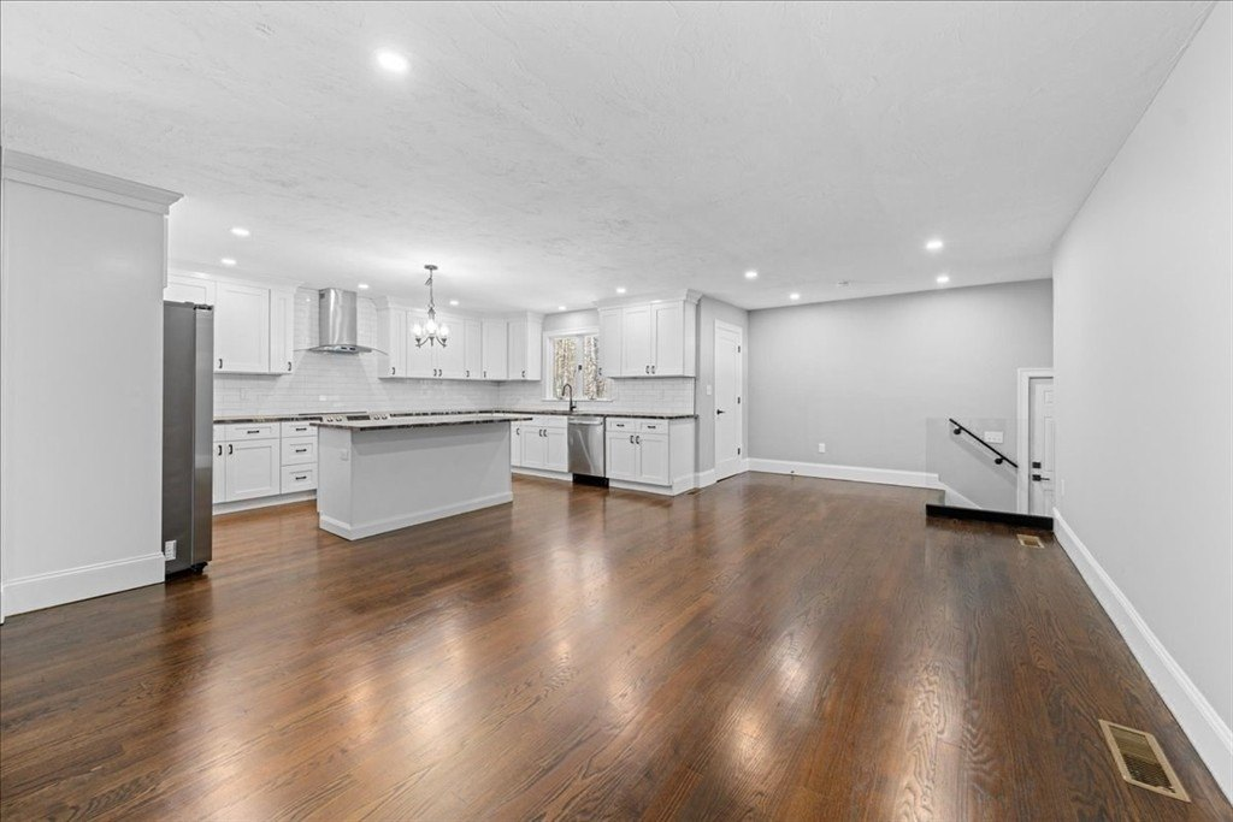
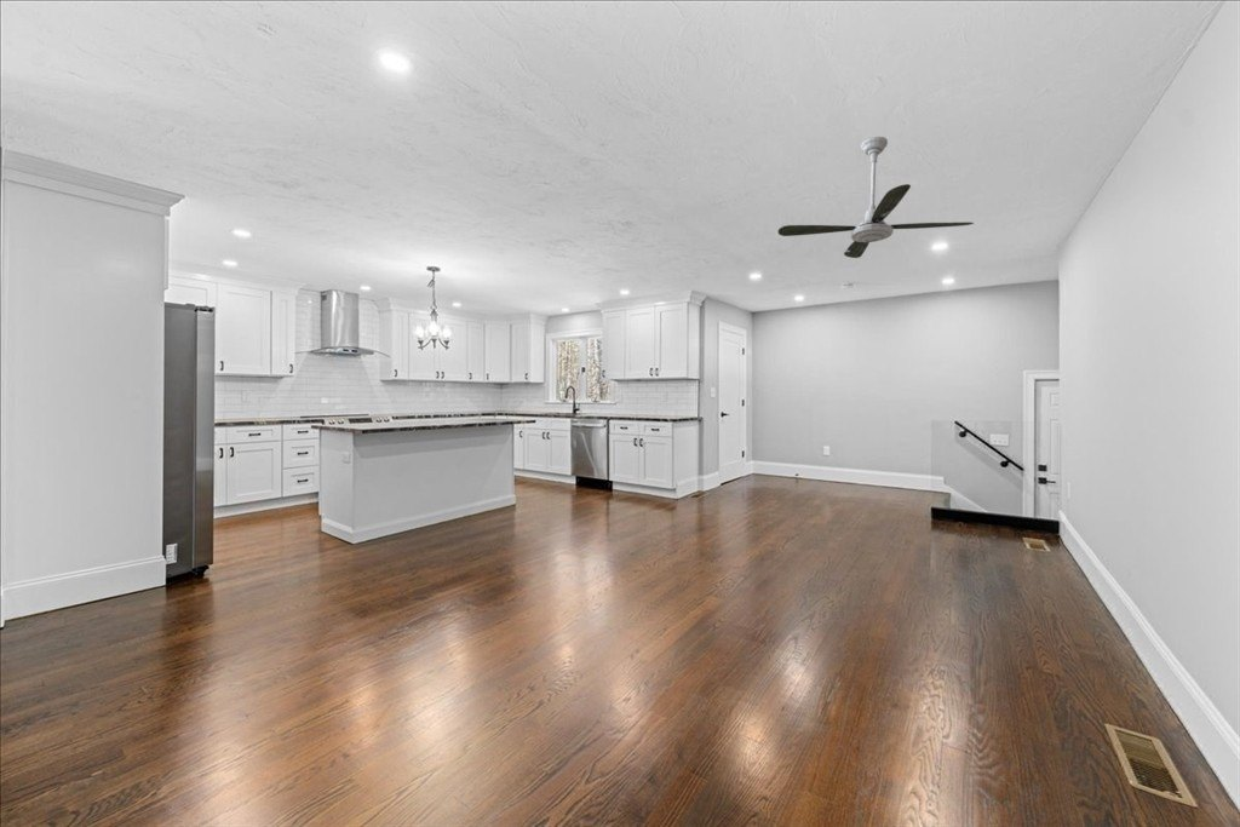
+ ceiling fan (872, 189)
